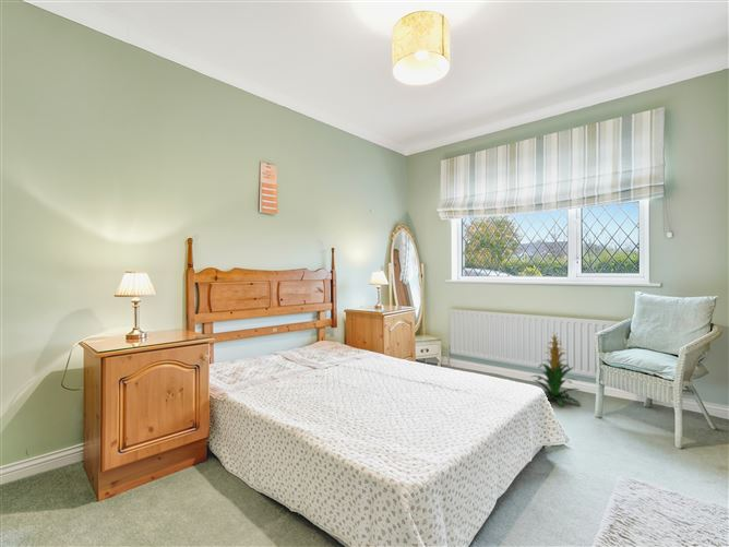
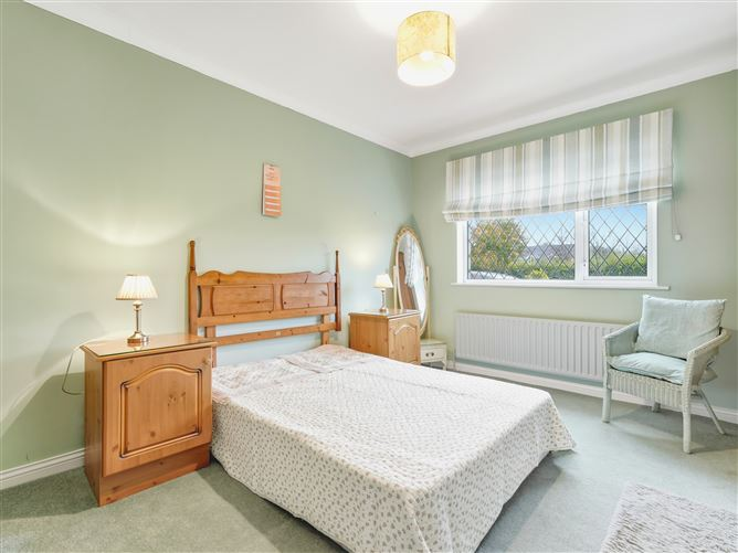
- indoor plant (555, 365)
